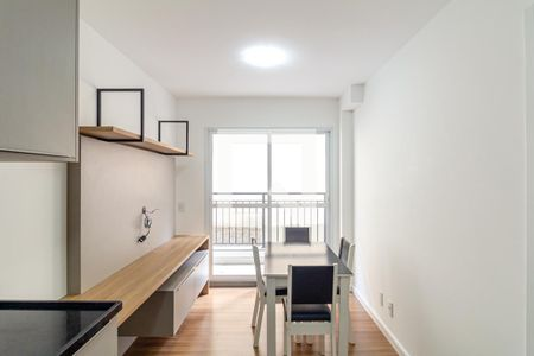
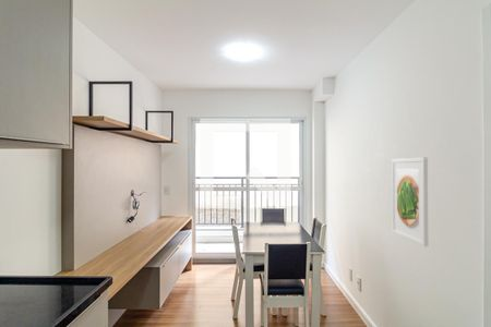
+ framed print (408, 198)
